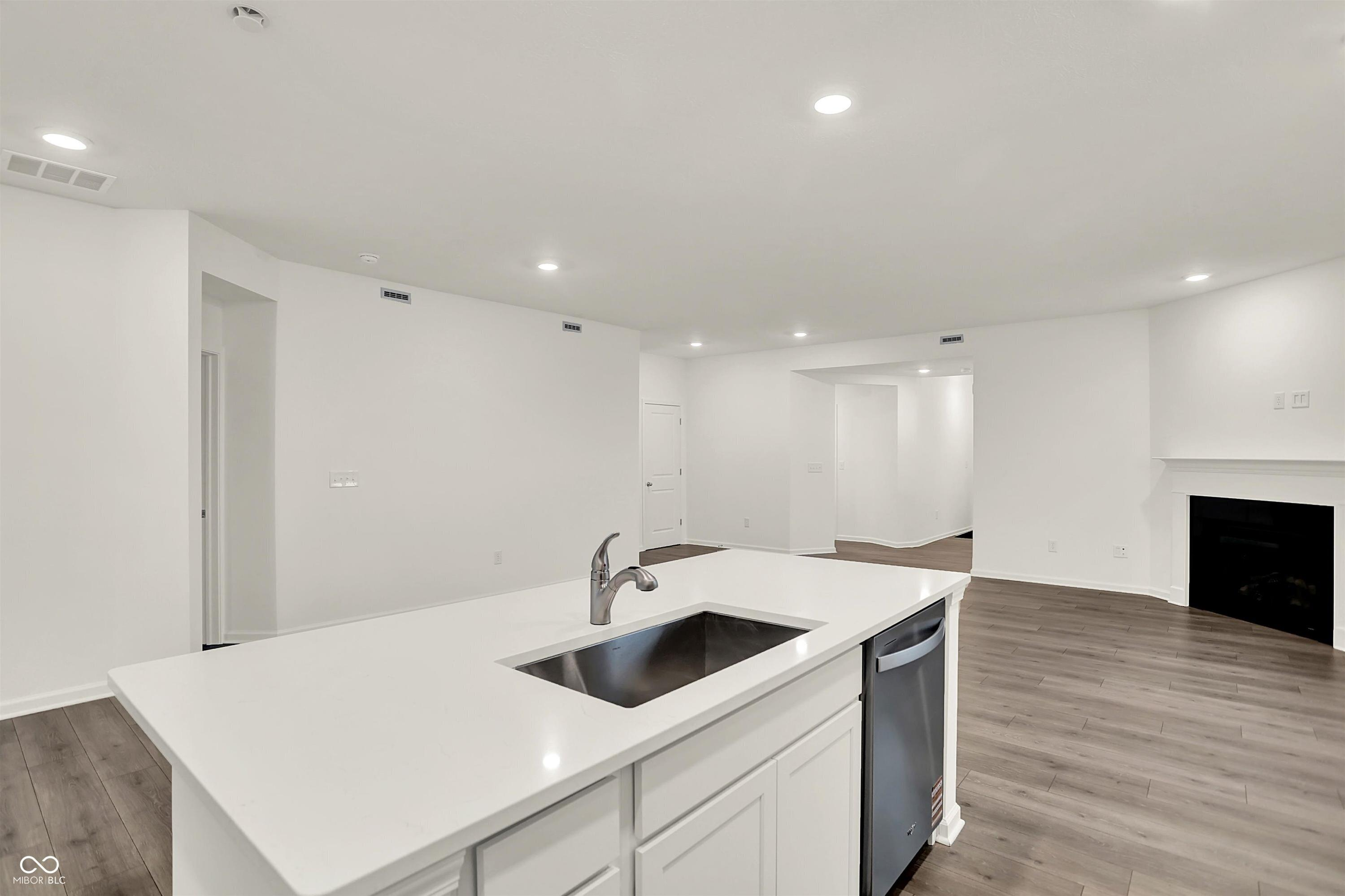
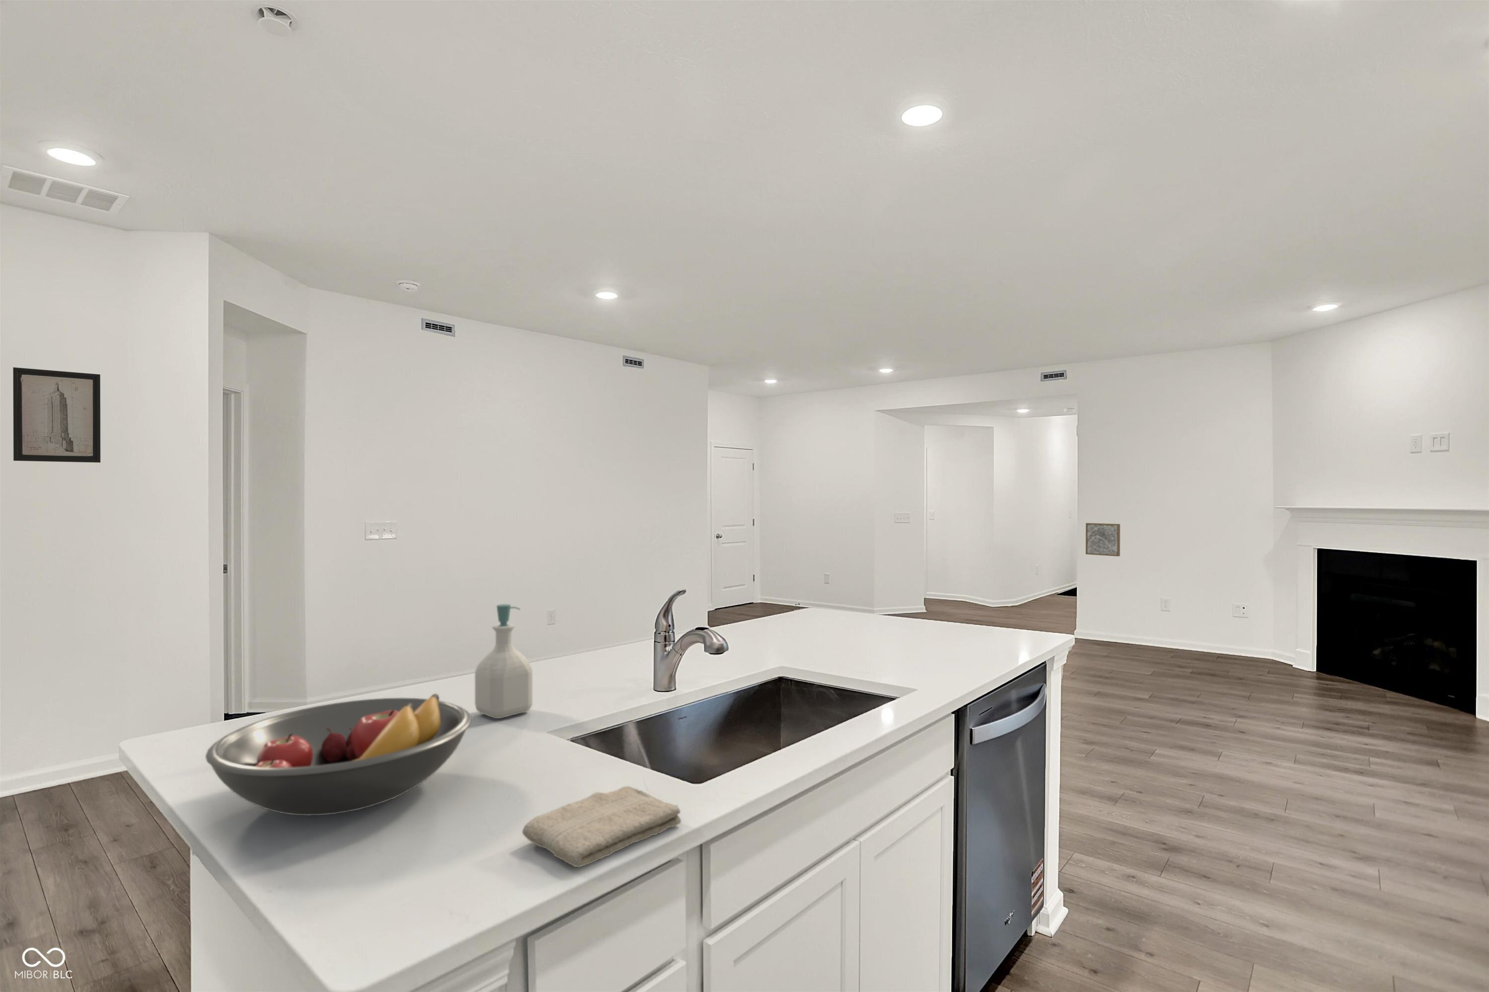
+ fruit bowl (349, 753)
+ washcloth (606, 822)
+ soap bottle (504, 659)
+ wall art (1103, 539)
+ wall art (58, 416)
